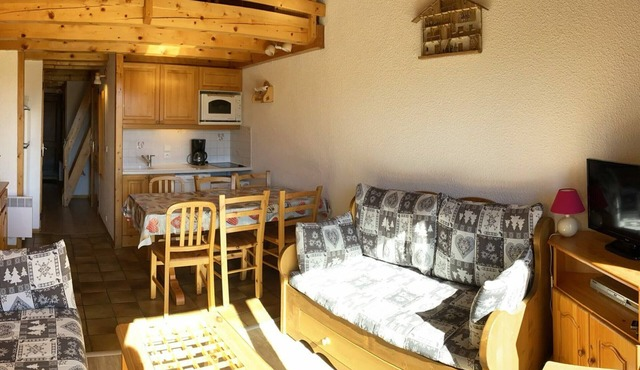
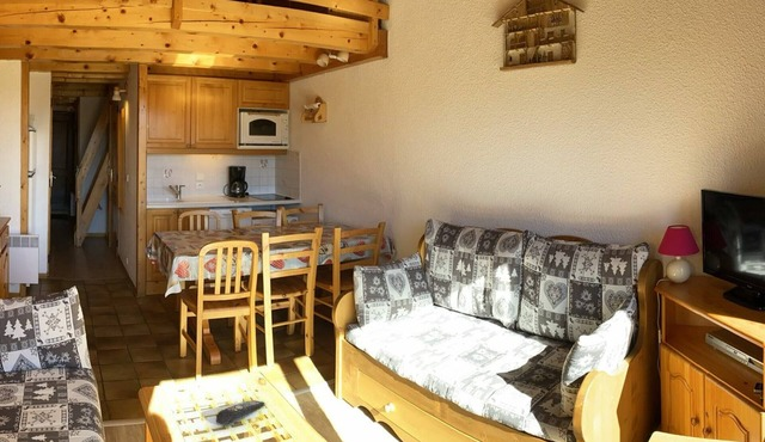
+ remote control (240, 410)
